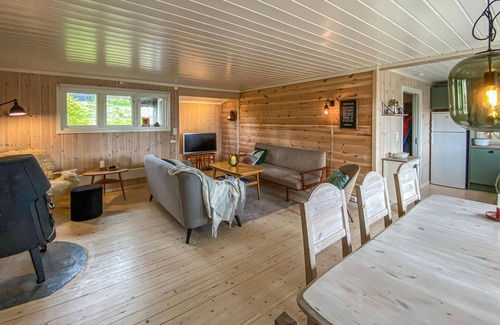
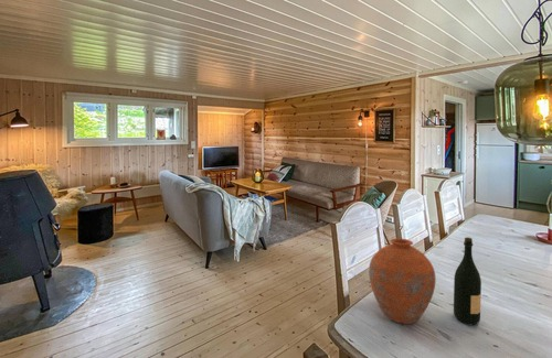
+ vase (401, 278)
+ wine bottle (467, 279)
